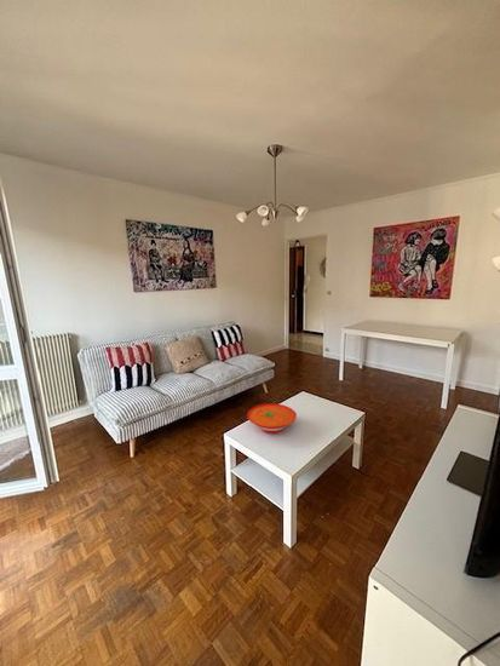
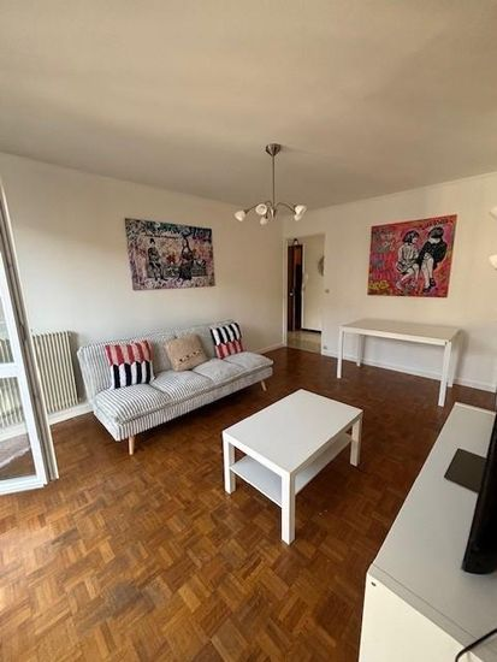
- bowl (271, 420)
